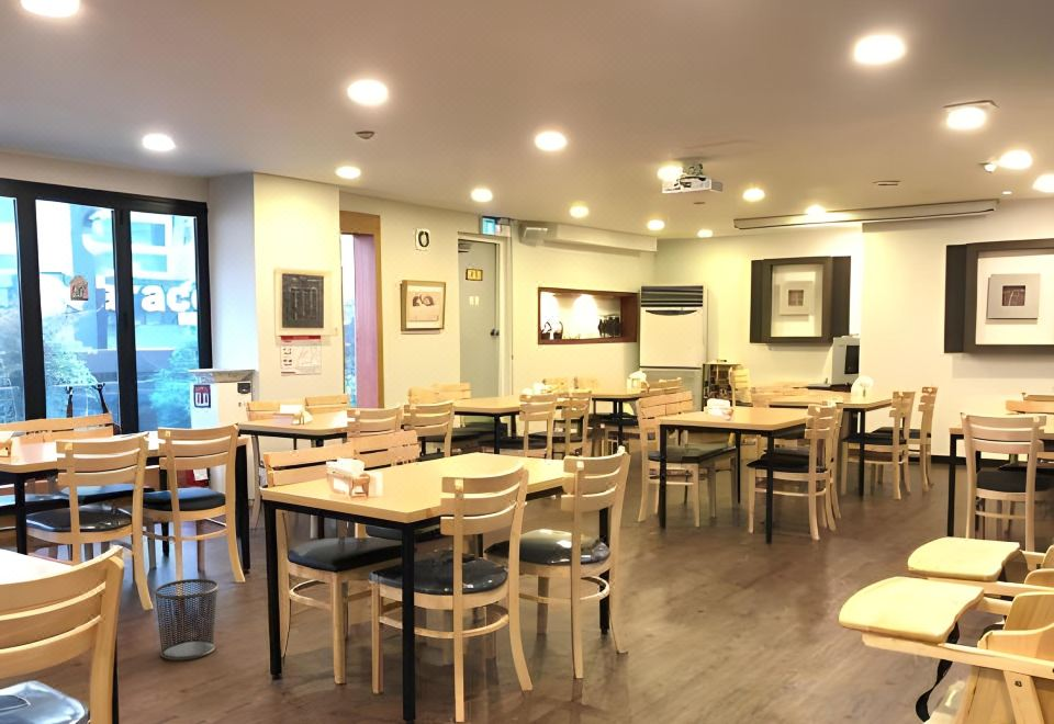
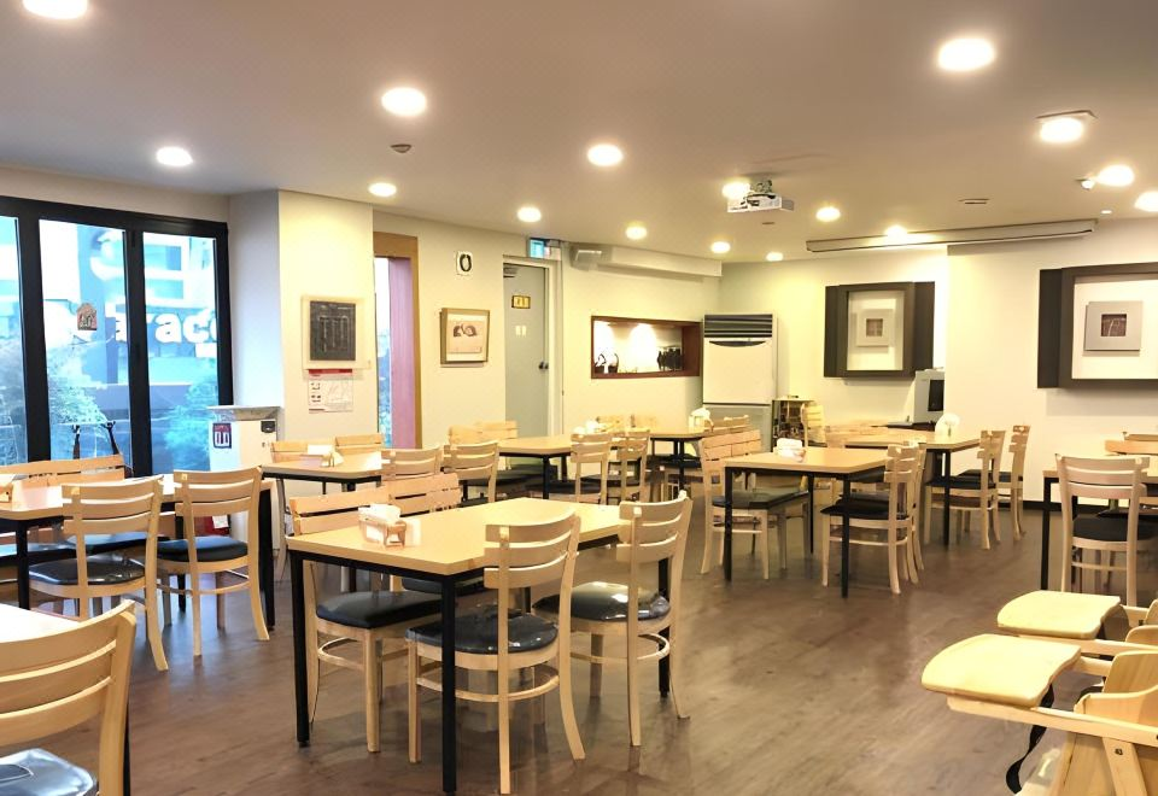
- waste bin (187, 619)
